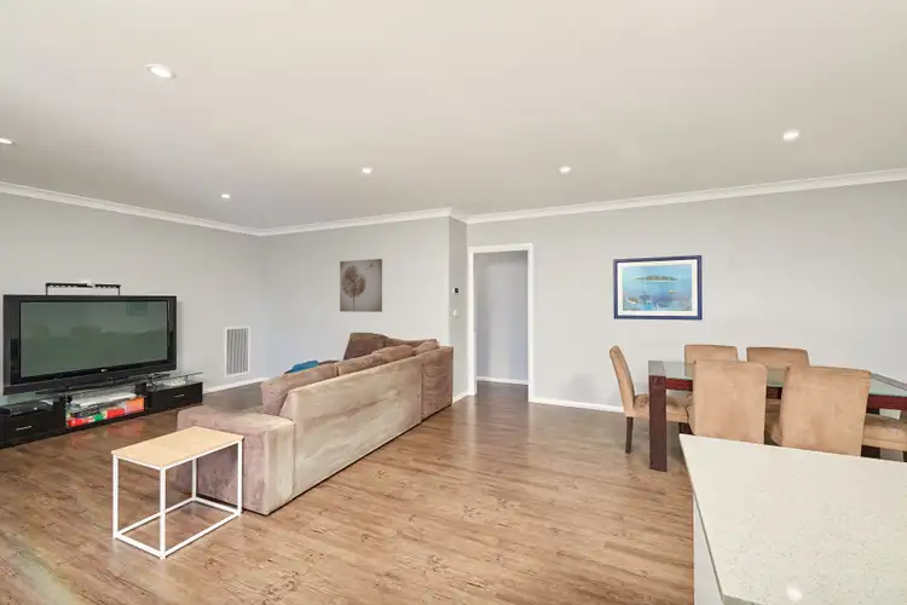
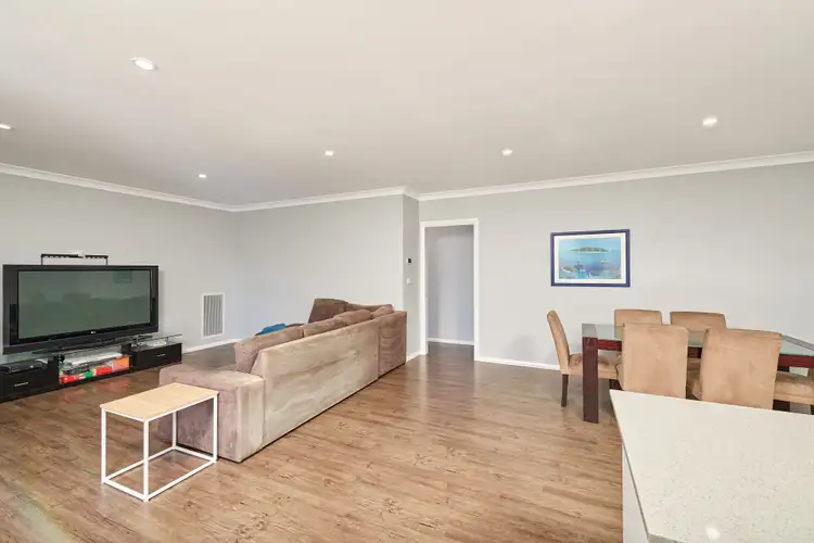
- wall art (360, 286)
